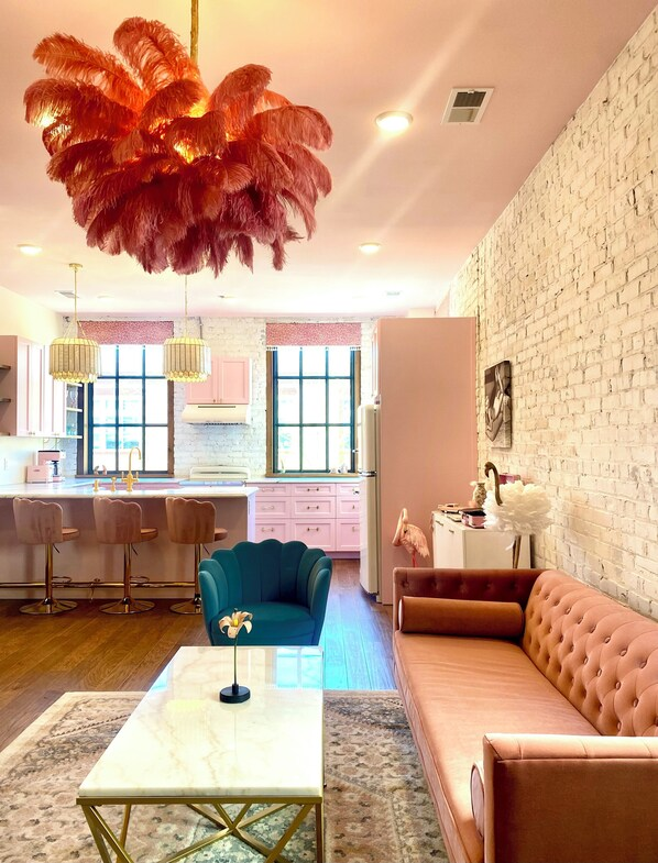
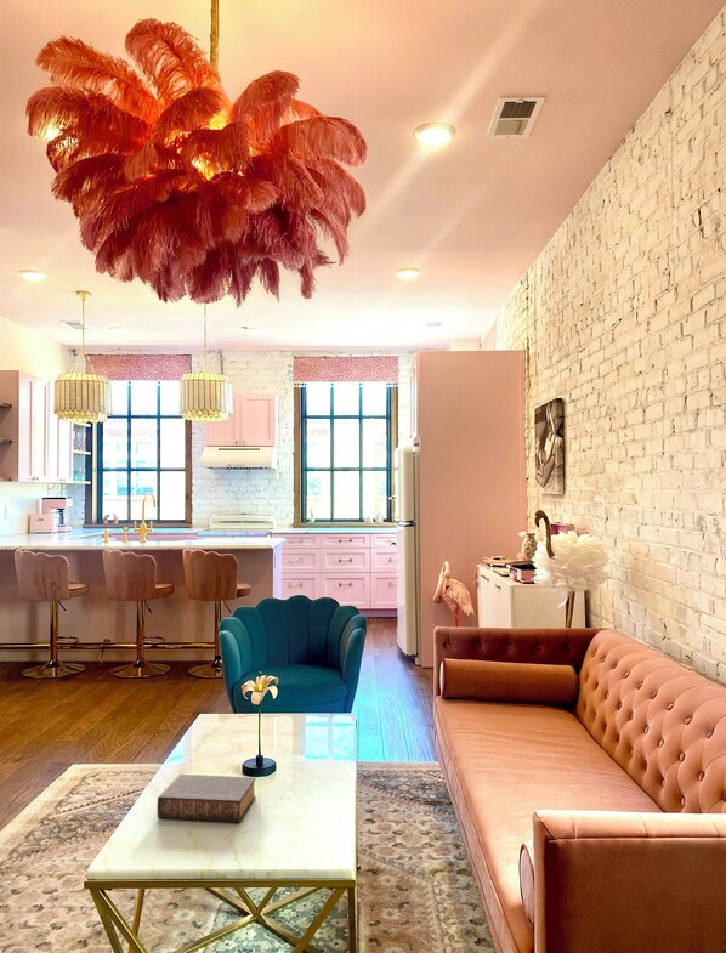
+ book (208, 798)
